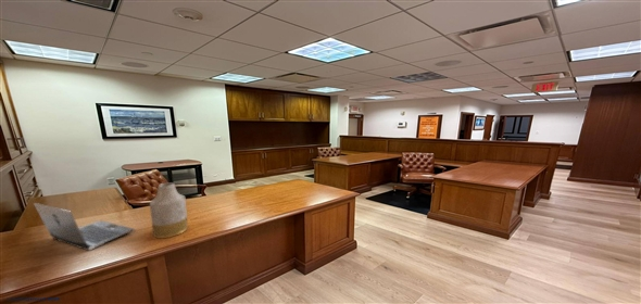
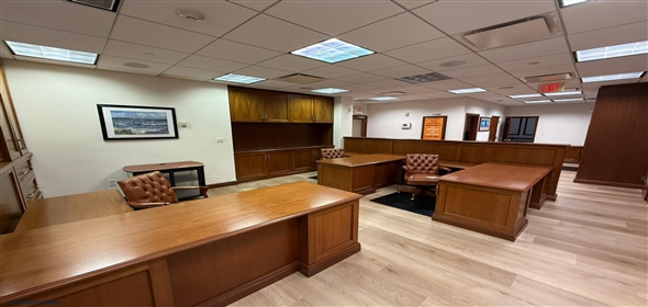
- vase (168, 207)
- laptop computer (89, 224)
